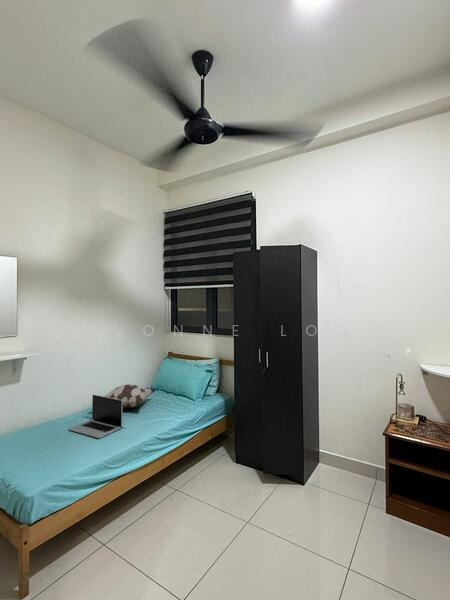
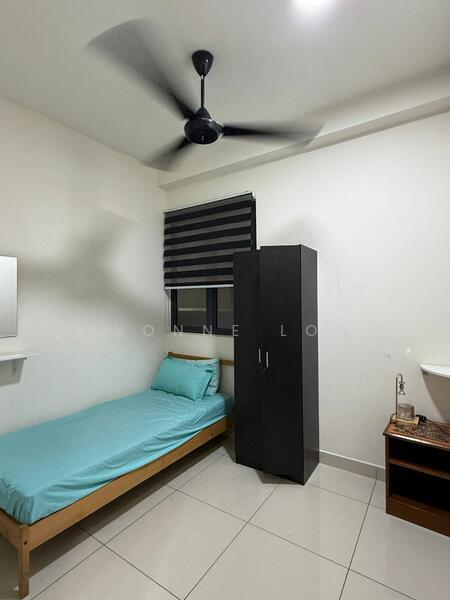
- decorative pillow (126, 396)
- laptop (95, 415)
